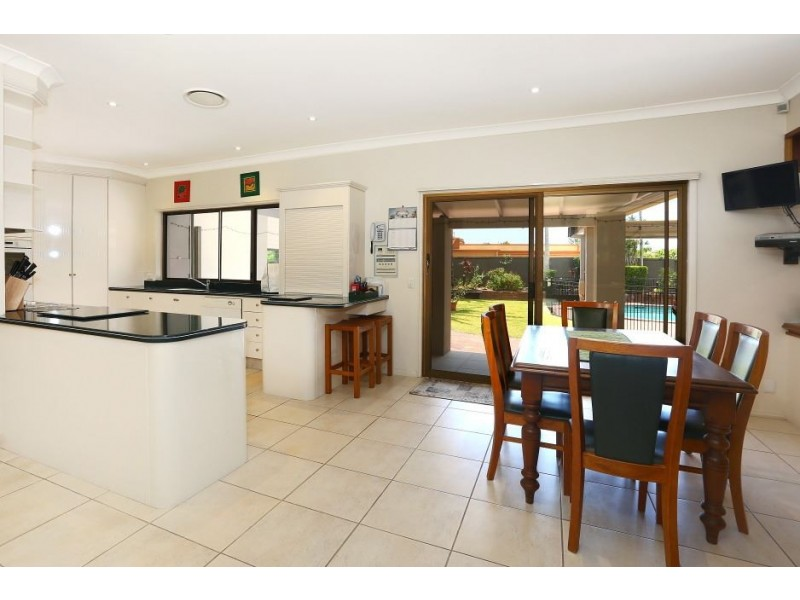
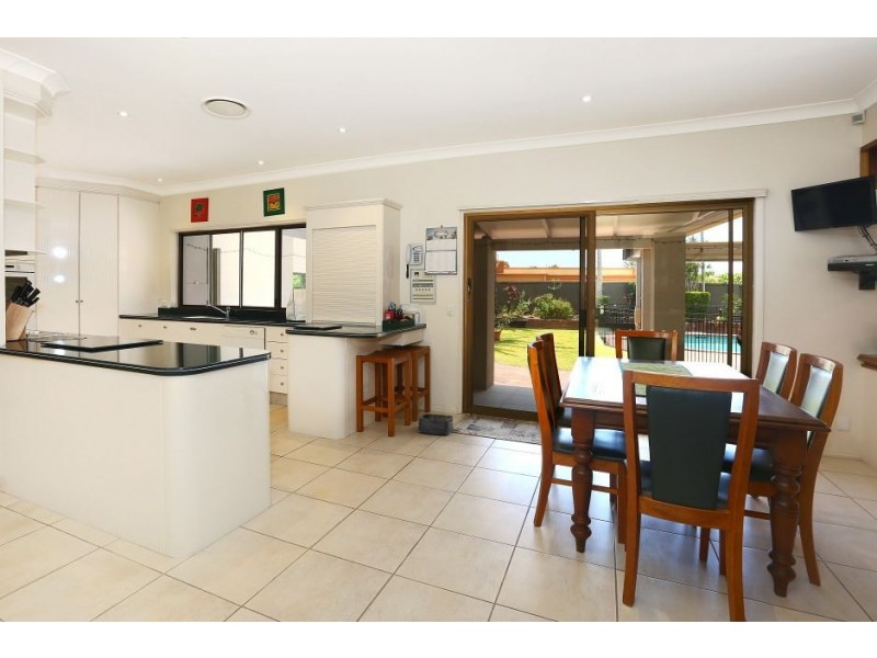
+ storage bin (435, 423)
